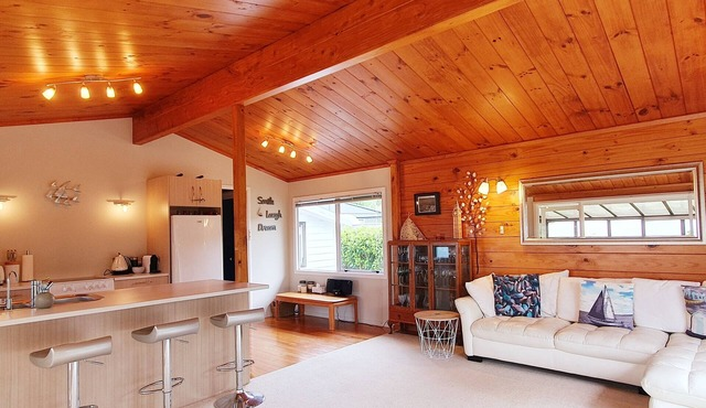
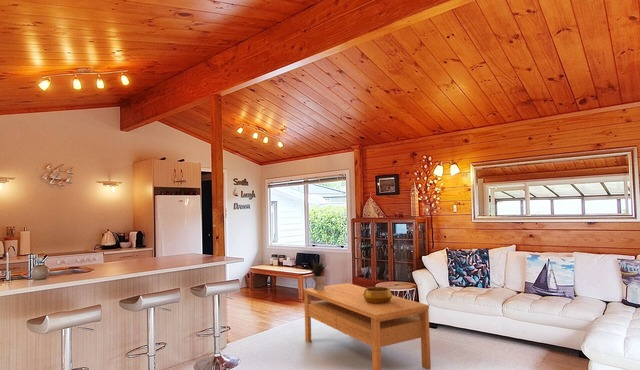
+ decorative bowl (377, 295)
+ coffee table (360, 324)
+ potted plant (318, 274)
